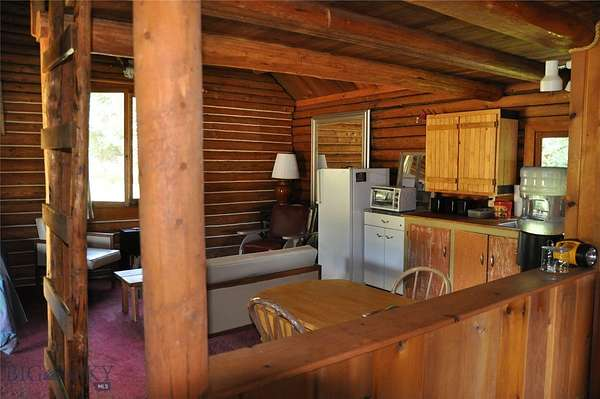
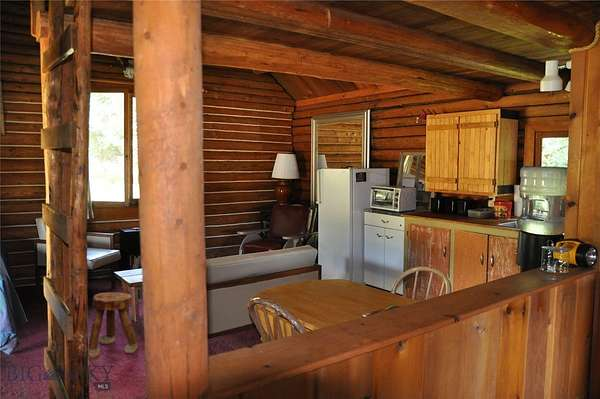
+ stool (113, 321)
